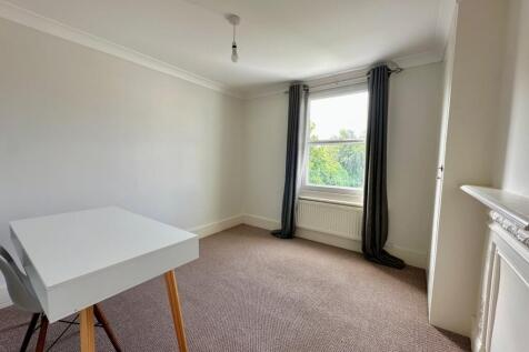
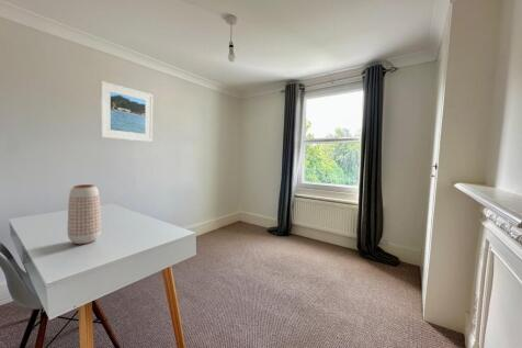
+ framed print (128, 114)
+ planter (84, 213)
